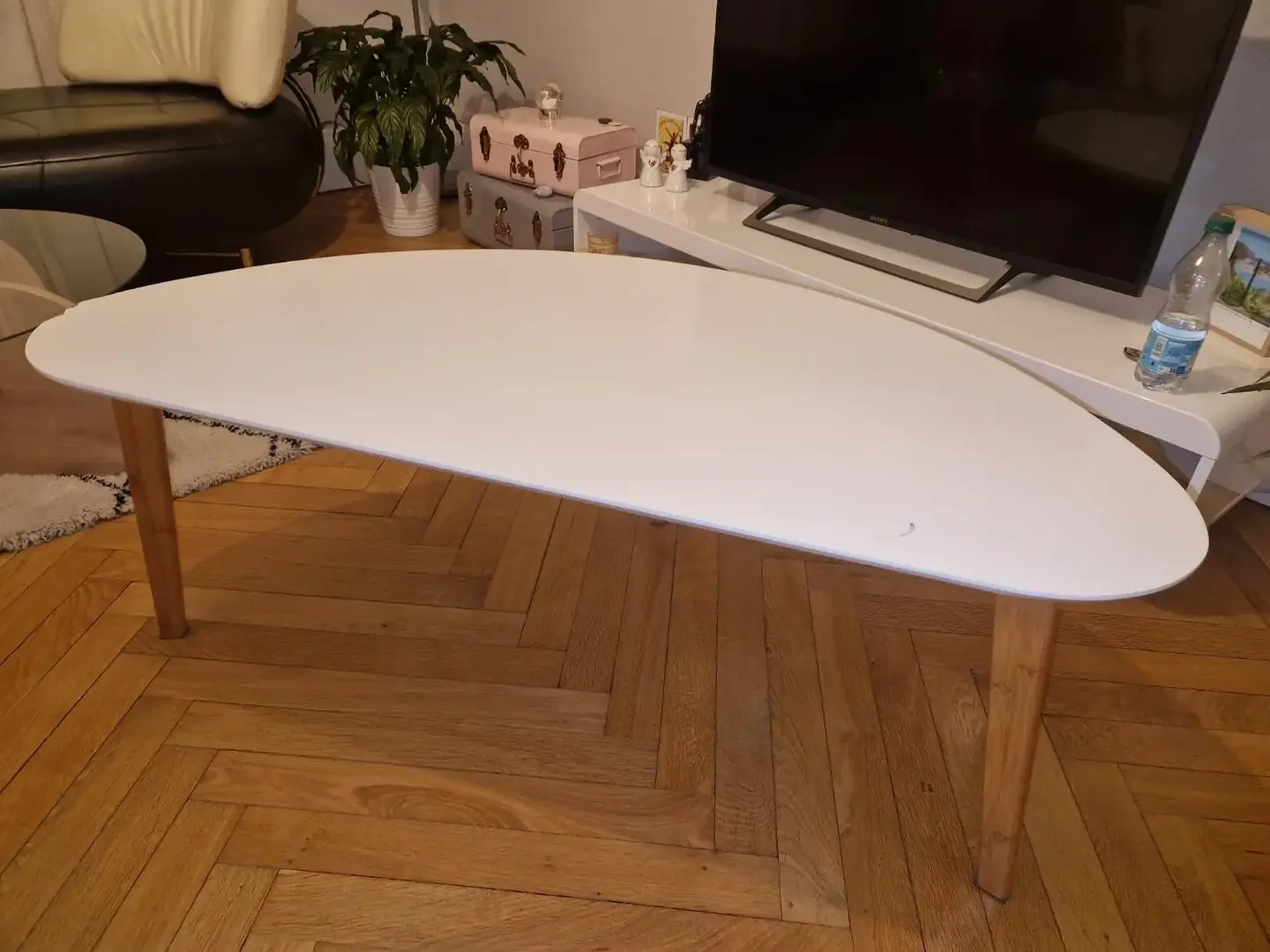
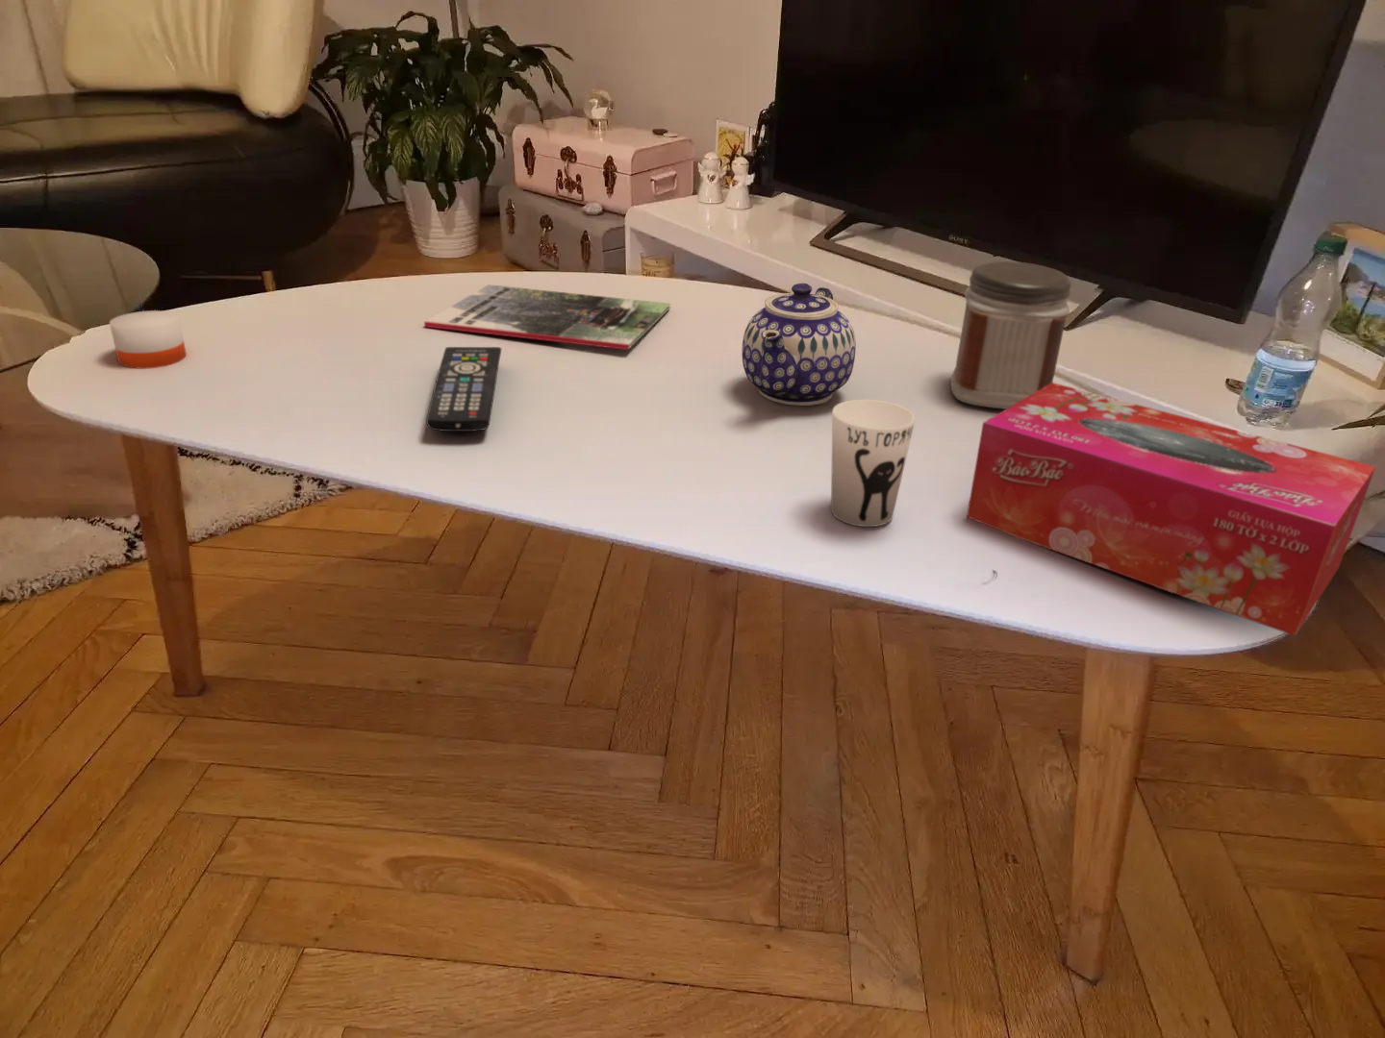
+ jar (1009, 334)
+ candle (143, 317)
+ tissue box (1159, 494)
+ teapot (798, 339)
+ magazine (552, 314)
+ remote control (467, 384)
+ cup (868, 464)
